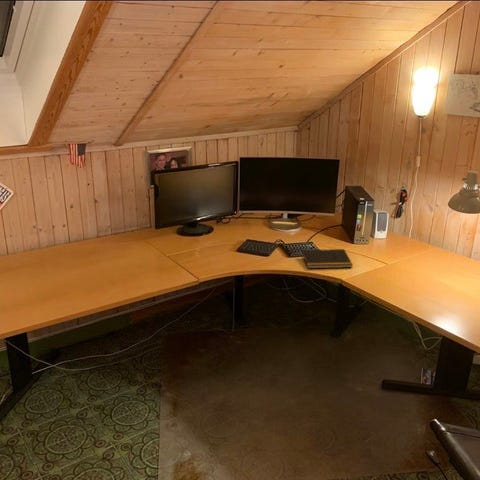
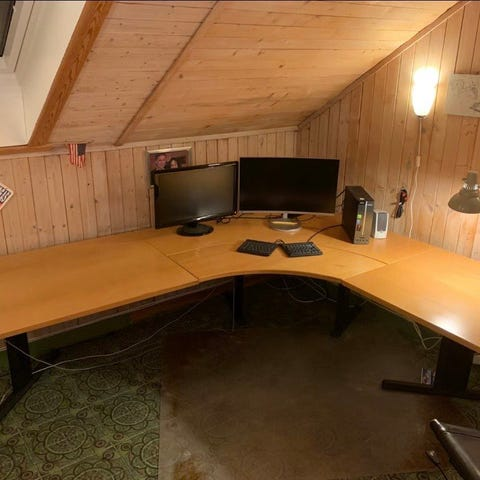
- notepad (326, 258)
